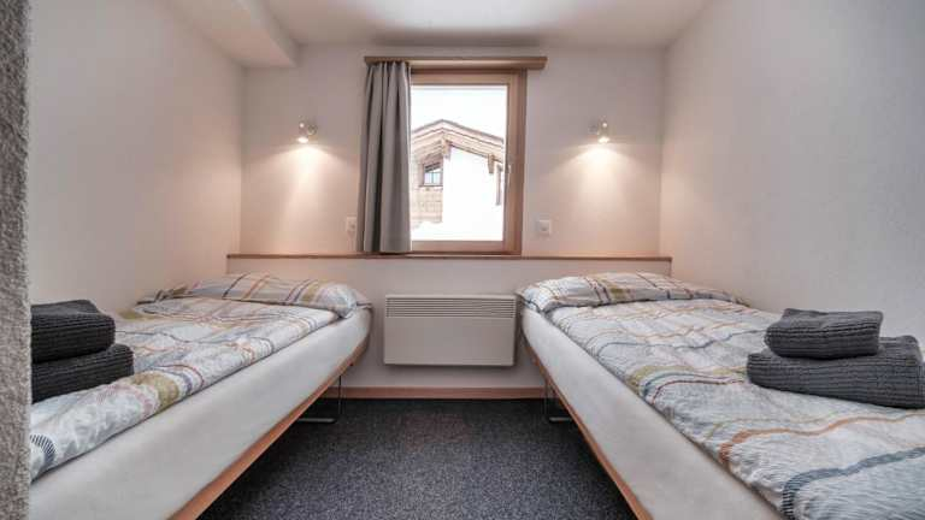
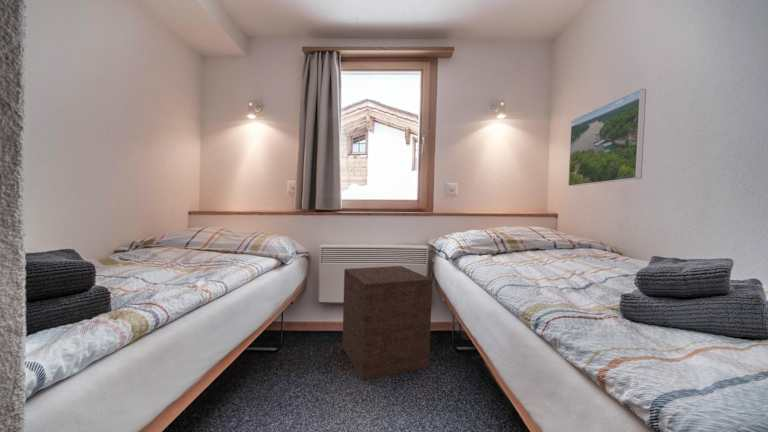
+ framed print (601, 145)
+ nightstand (386, 315)
